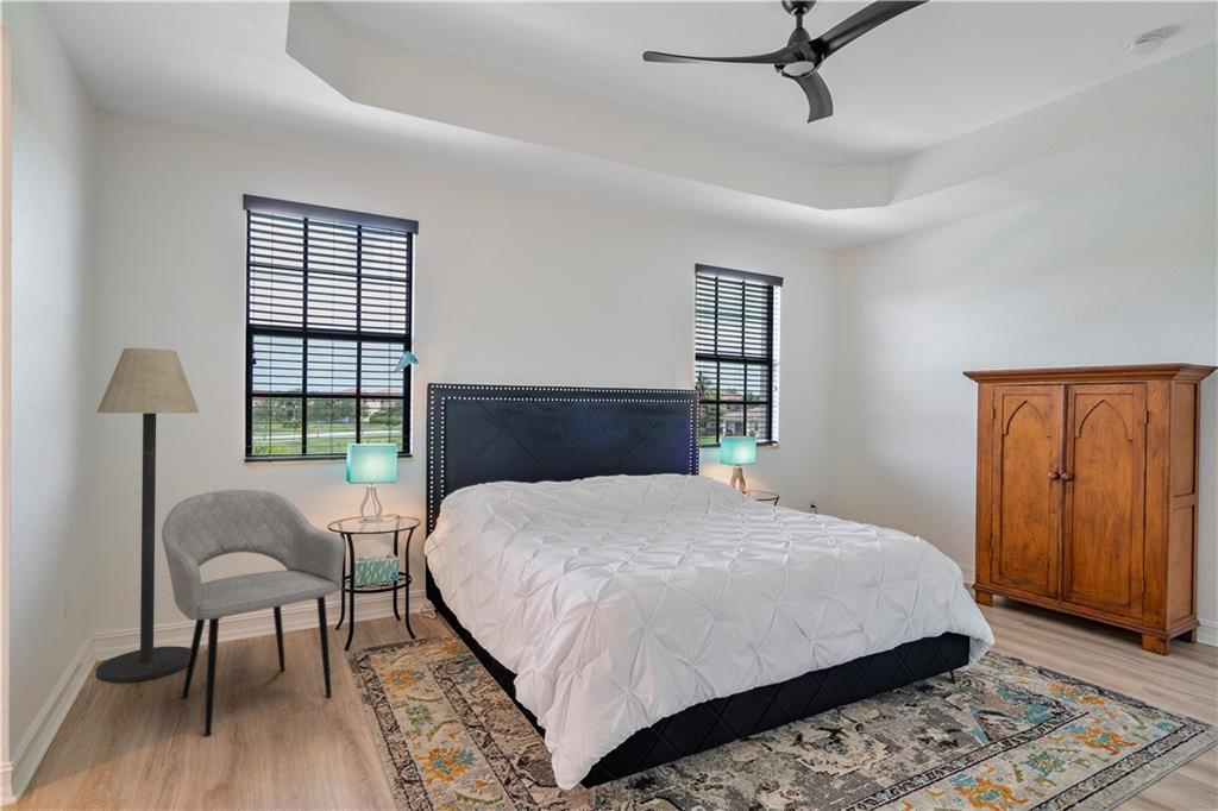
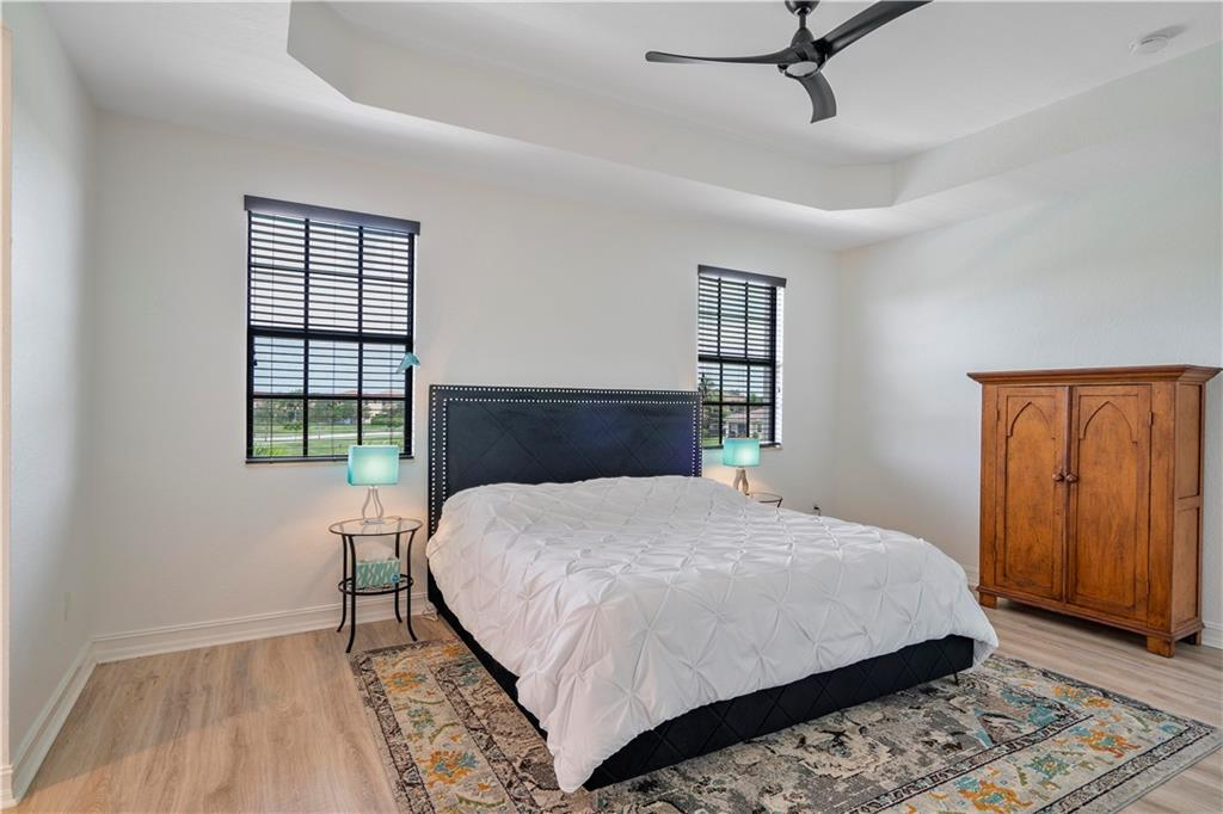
- armchair (249, 595)
- floor lamp (147, 508)
